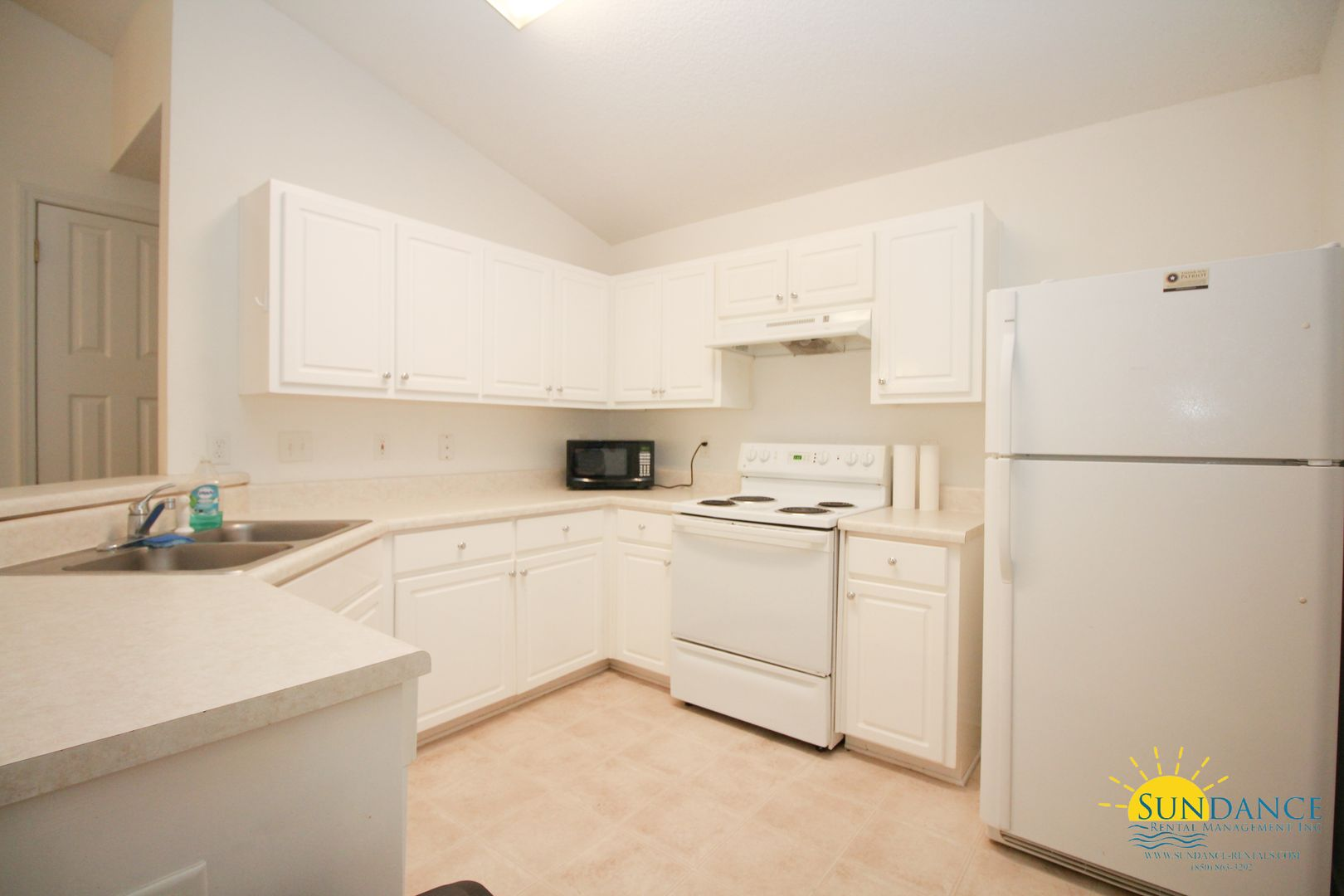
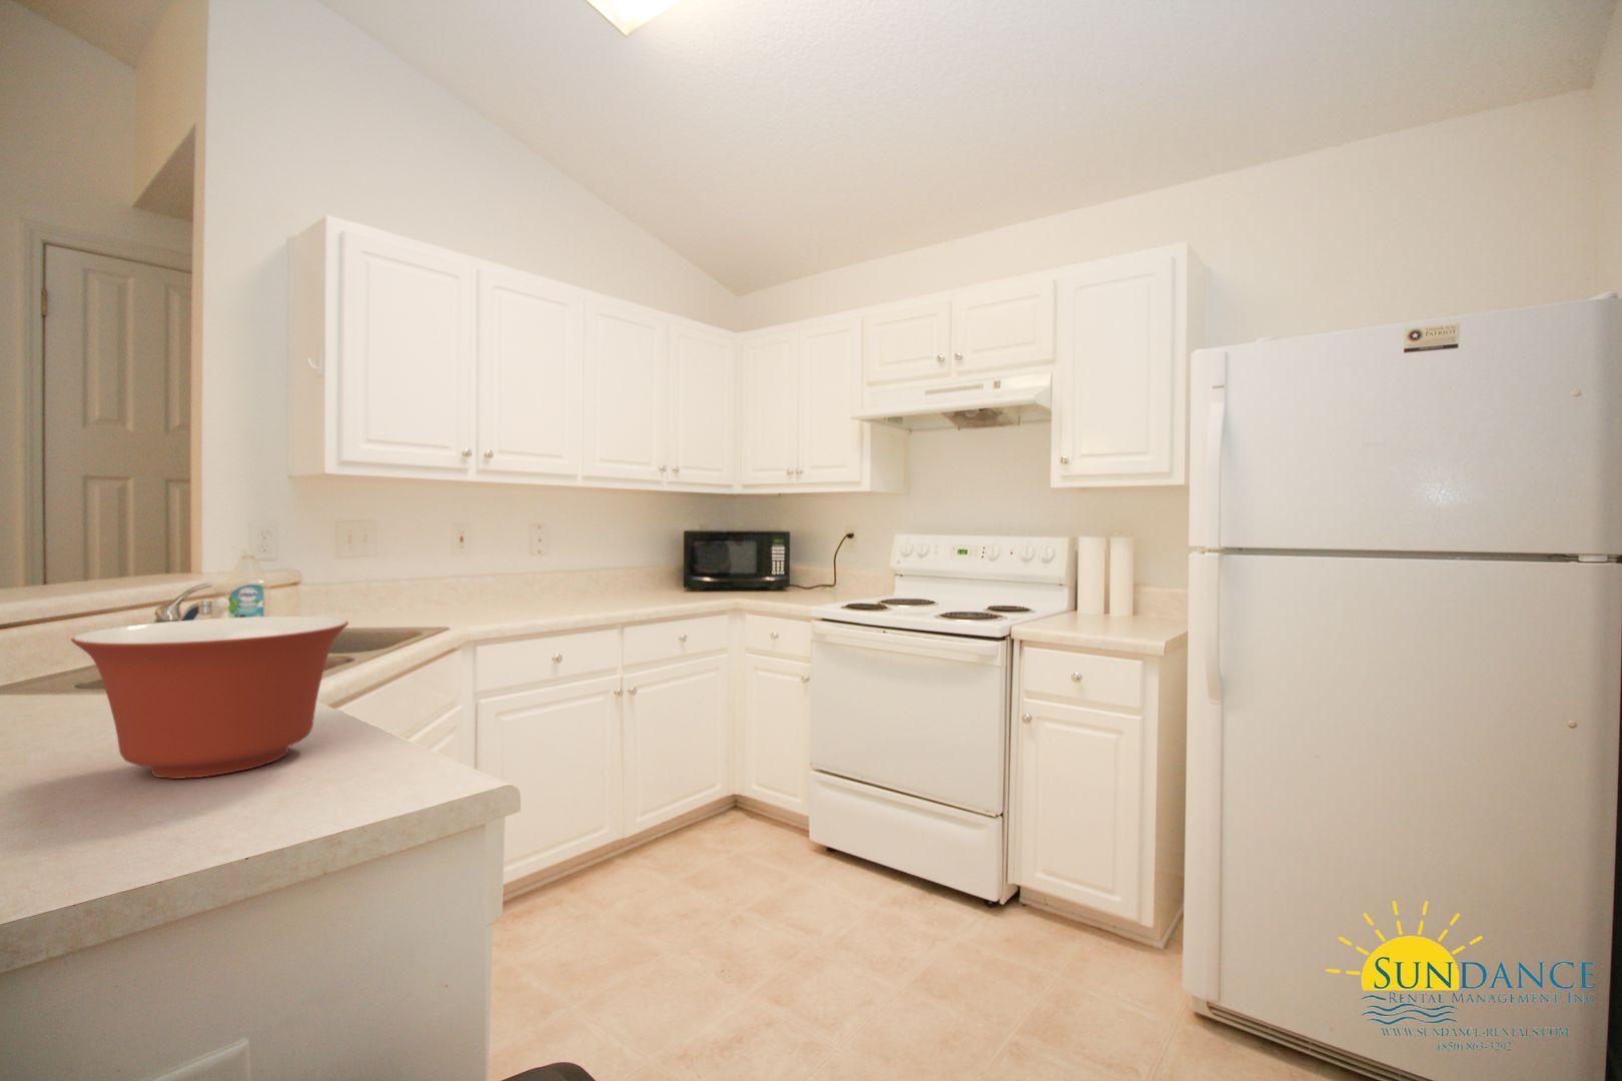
+ mixing bowl (222, 694)
